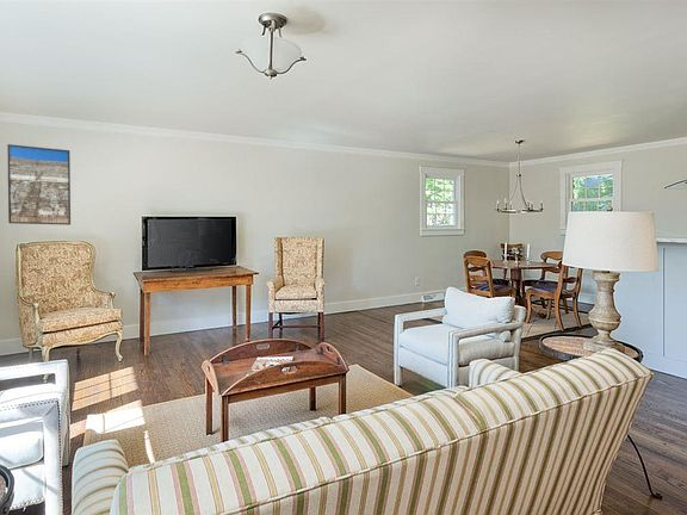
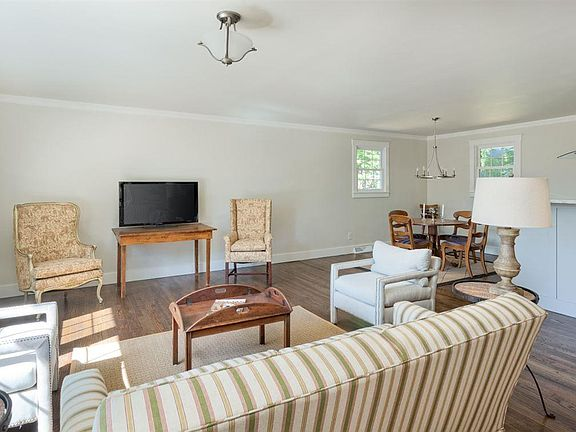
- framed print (39, 185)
